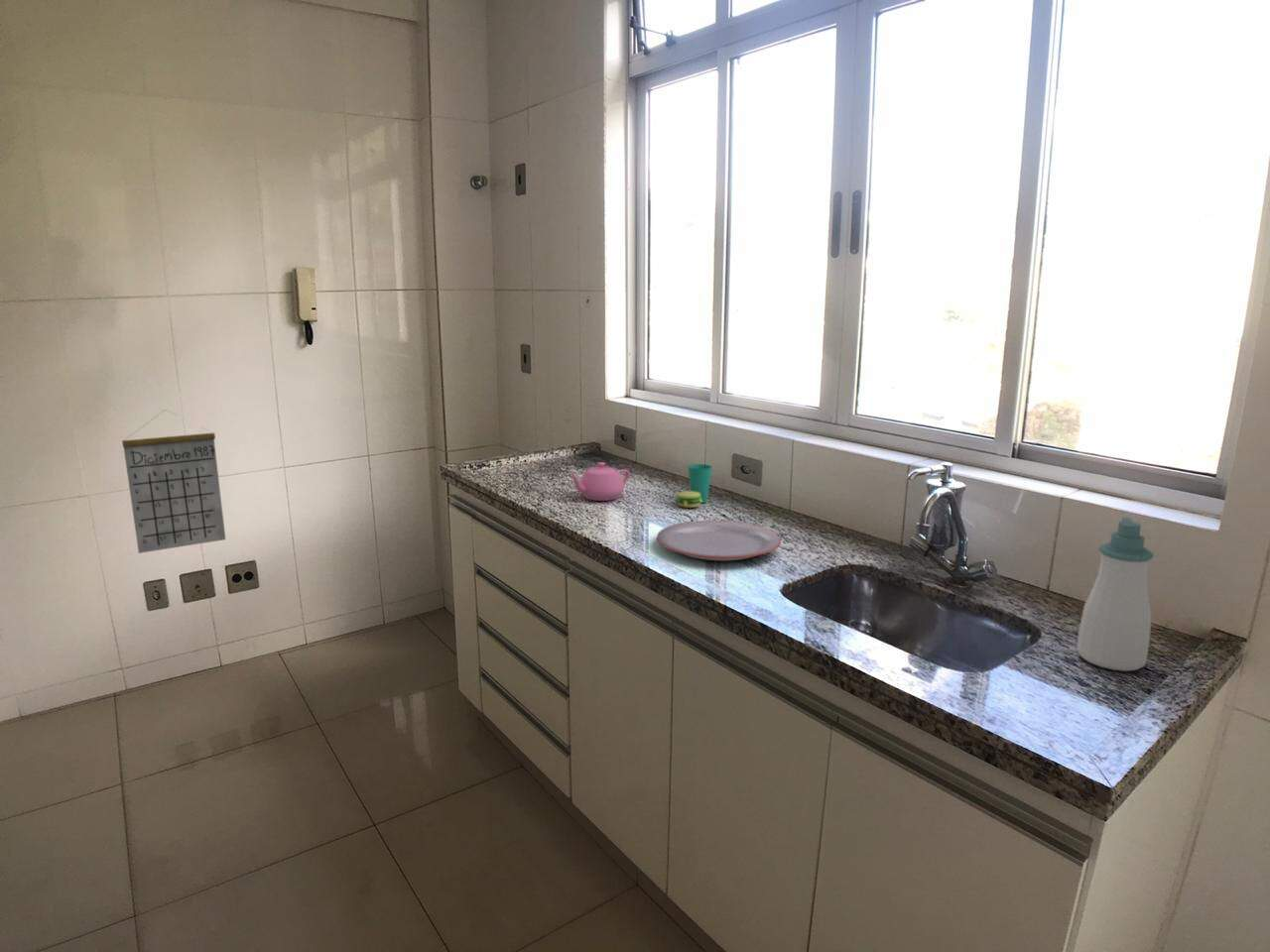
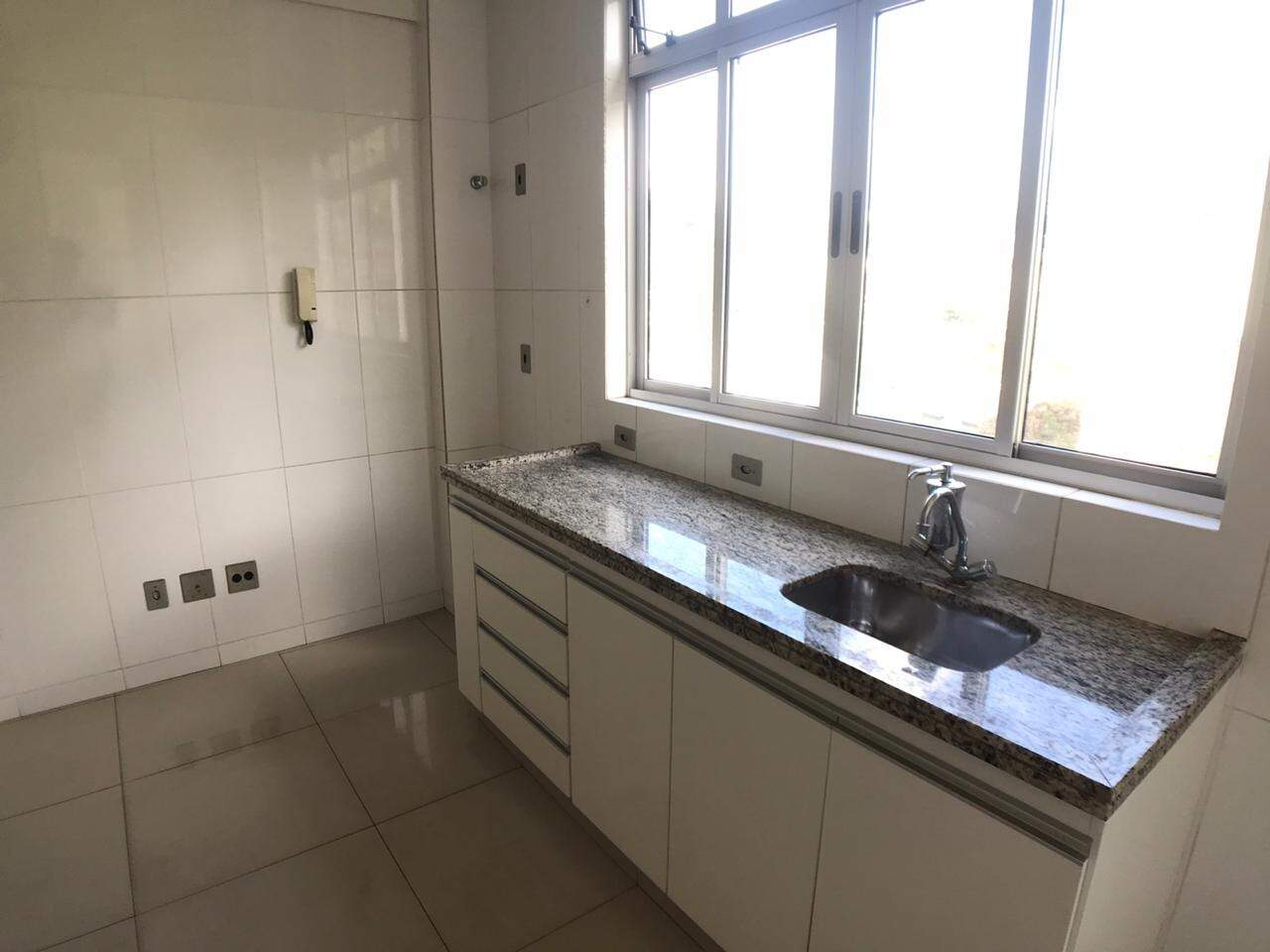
- soap bottle (1119, 592)
- plate (717, 541)
- teapot (599, 480)
- cup (694, 486)
- calendar (175, 479)
